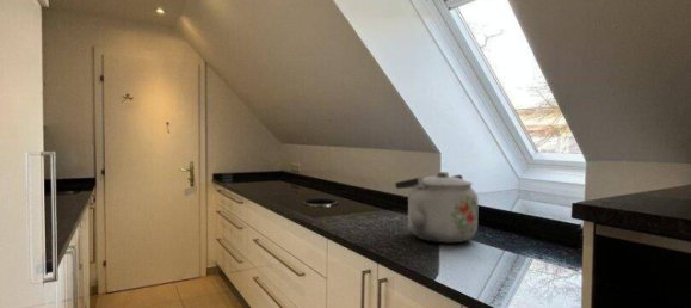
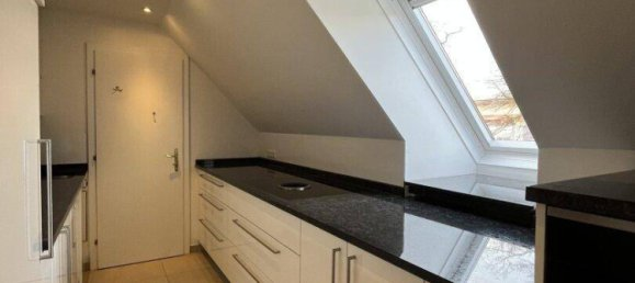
- kettle (434, 204)
